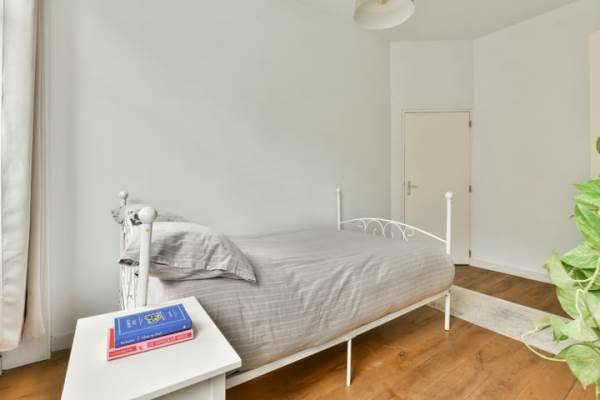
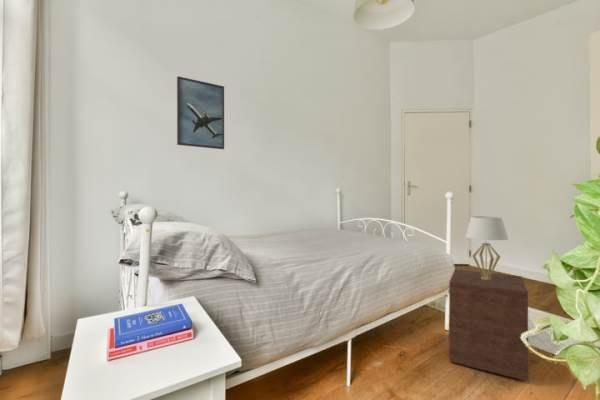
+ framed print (201, 114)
+ table lamp (486, 247)
+ nightstand (486, 316)
